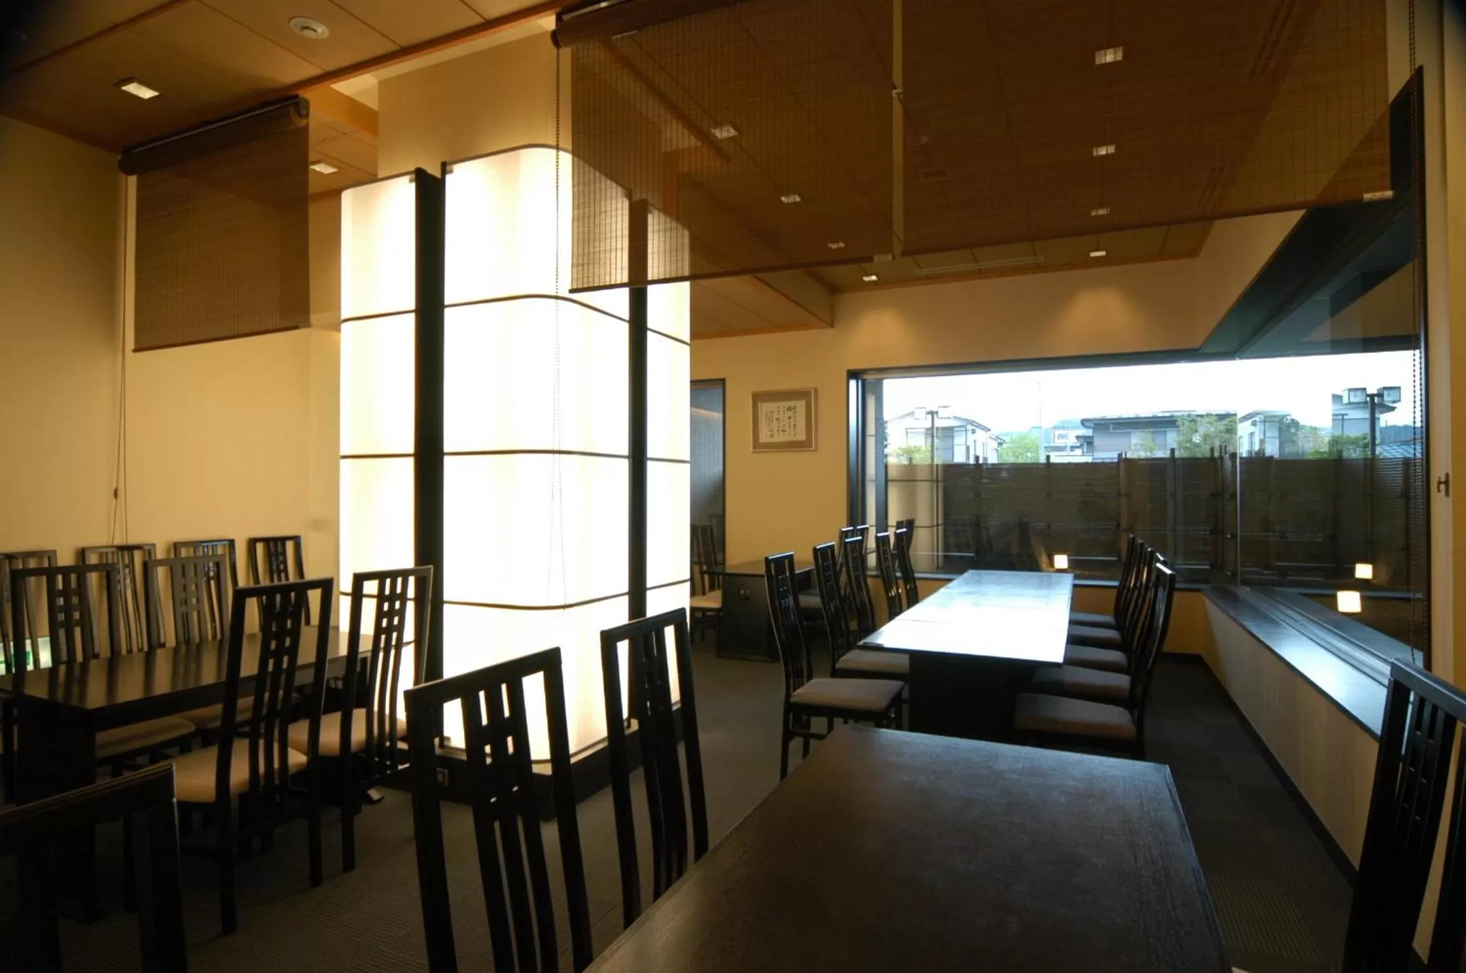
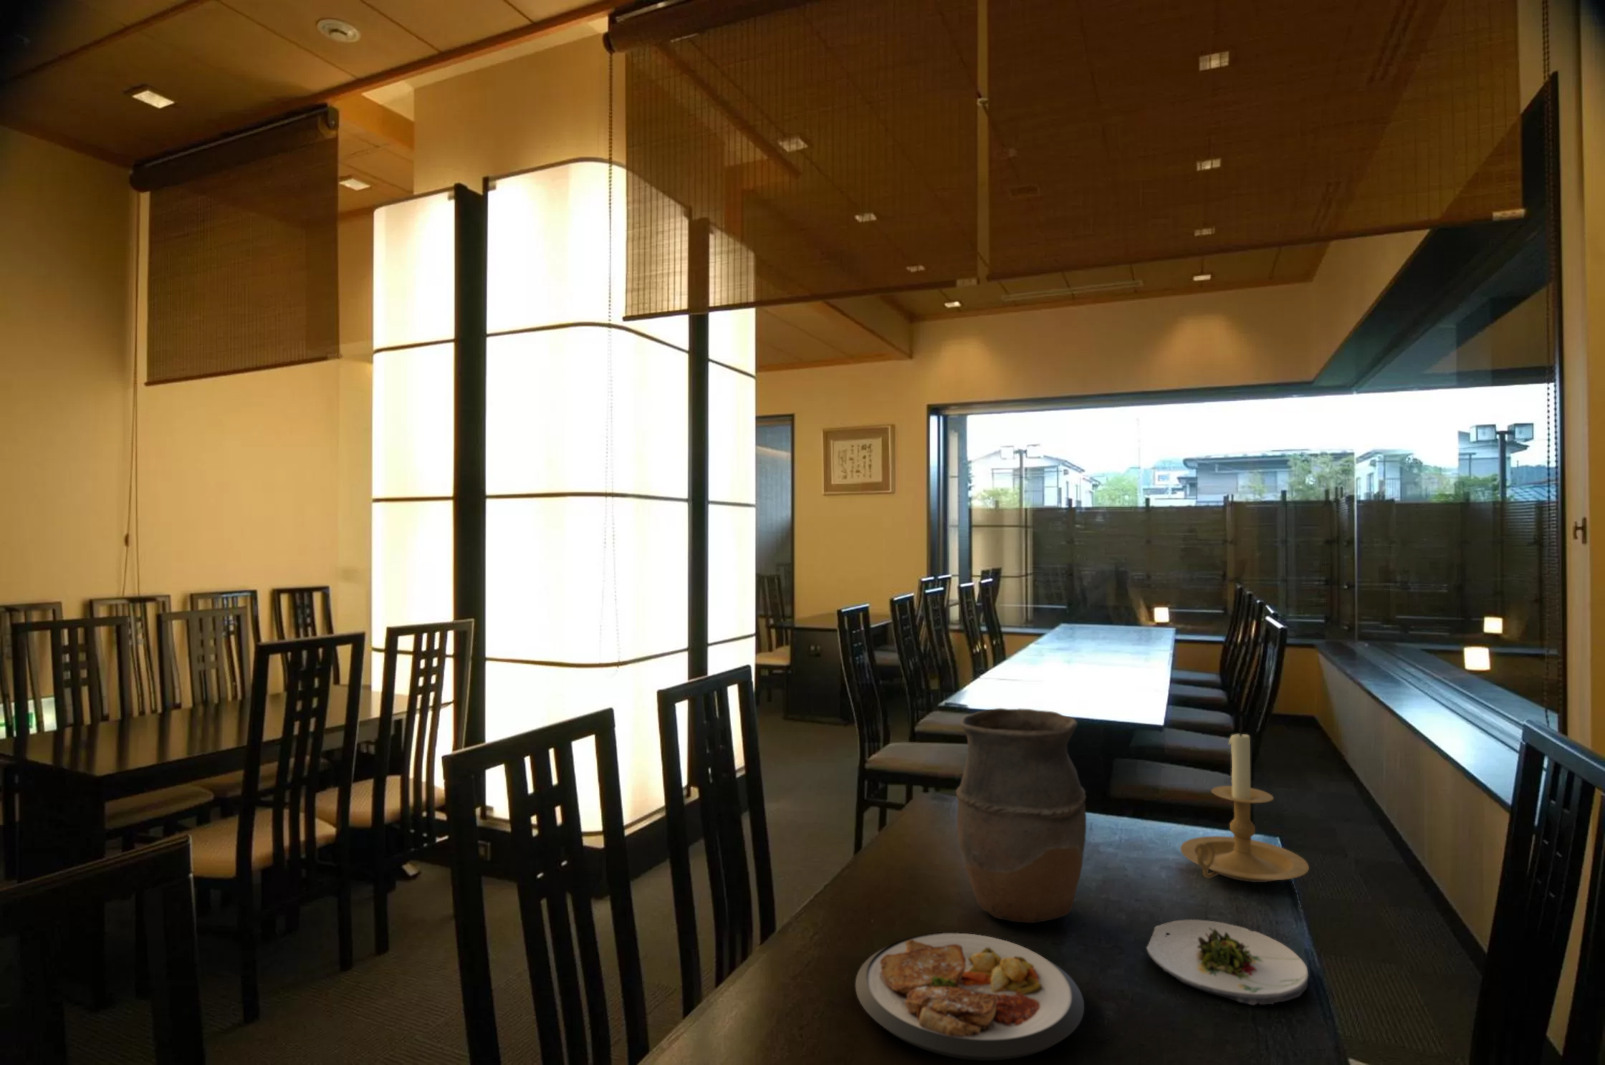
+ plate (967, 982)
+ candle holder (1241, 799)
+ vase (1020, 814)
+ salad plate (1226, 949)
